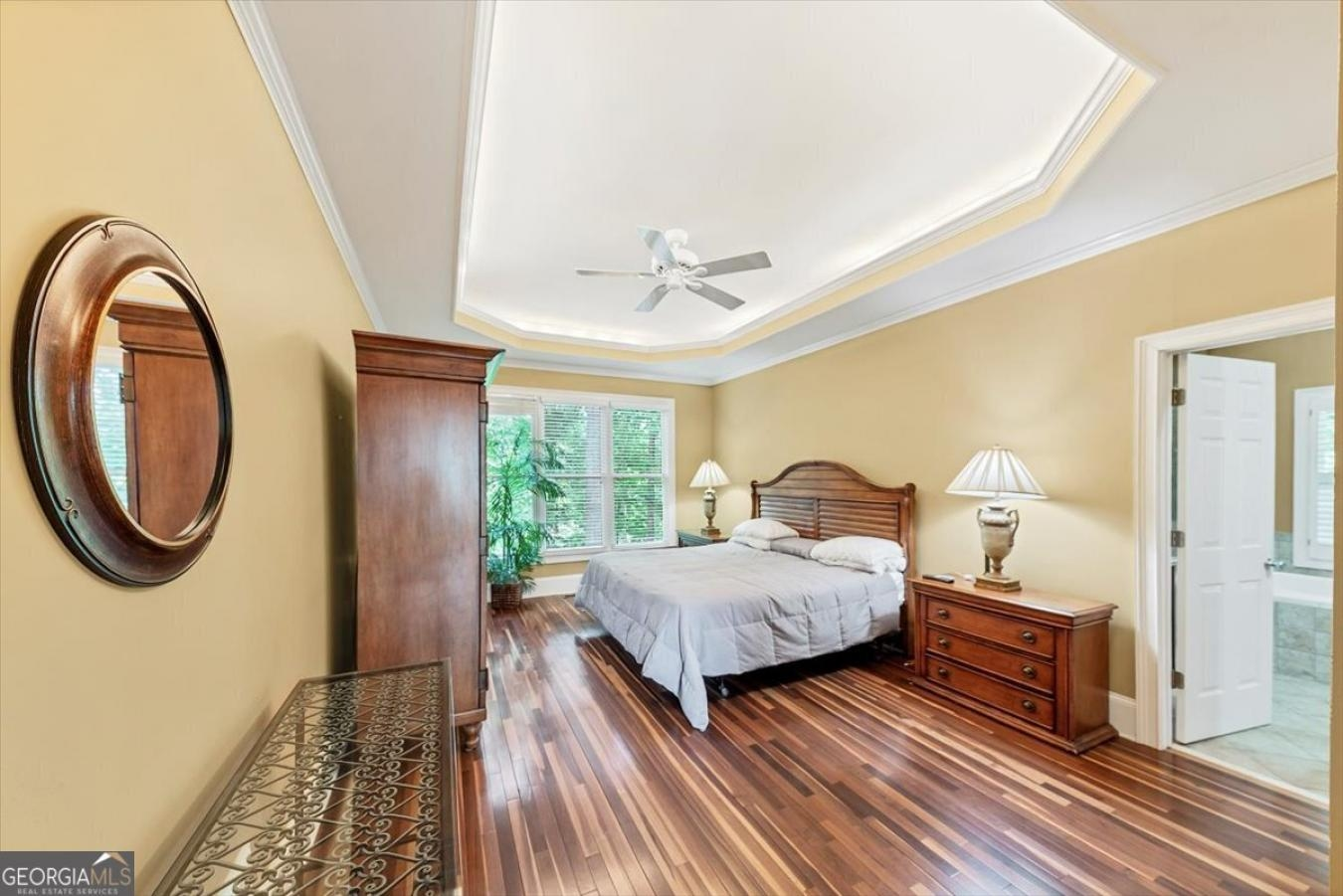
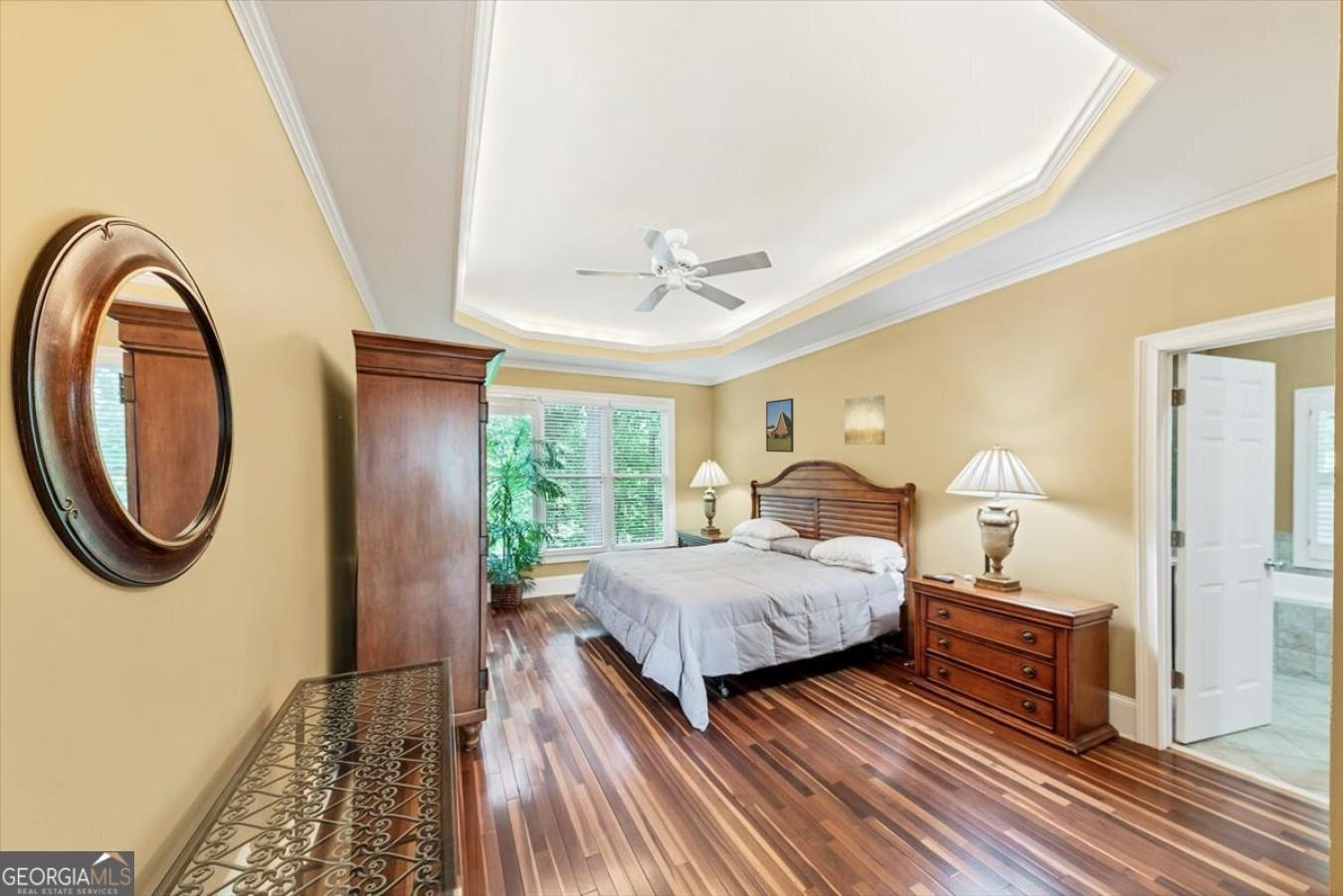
+ wall art (863, 421)
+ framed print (779, 426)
